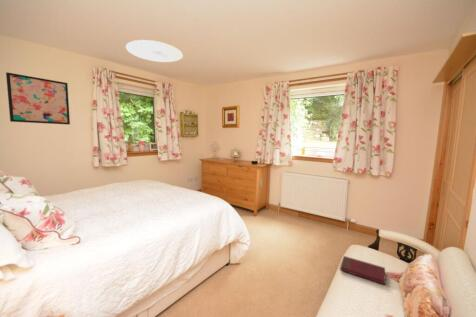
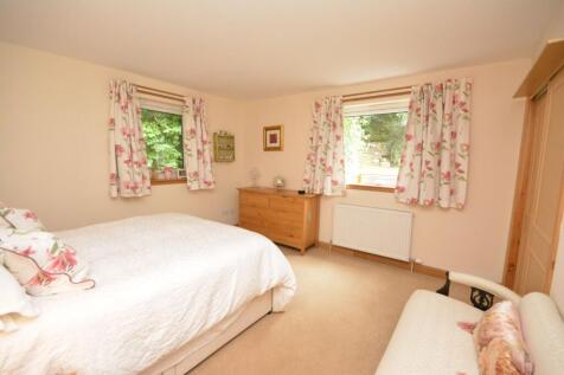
- book (362, 268)
- ceiling light (155, 49)
- wall art (40, 100)
